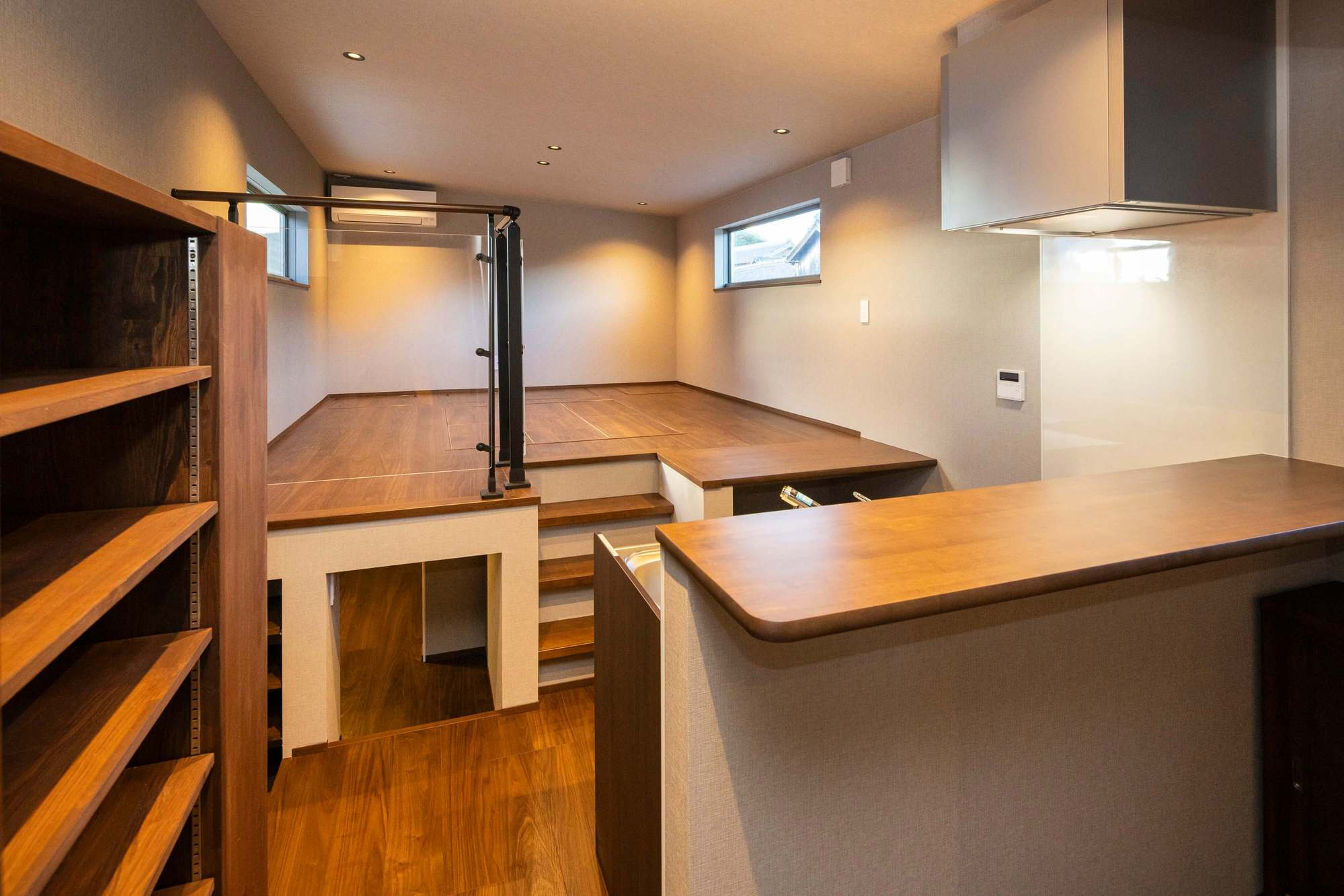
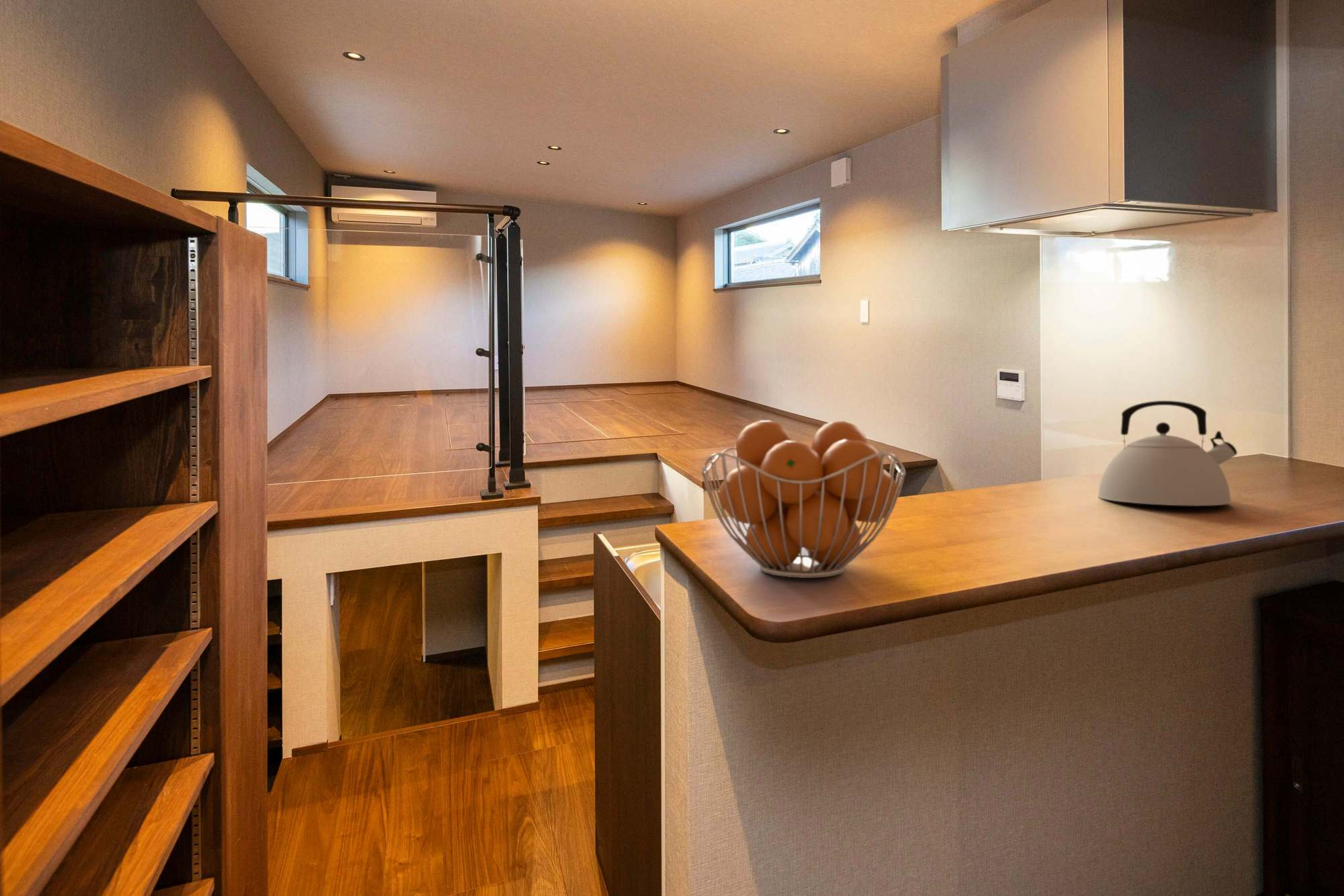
+ fruit basket (801, 495)
+ kettle (1165, 450)
